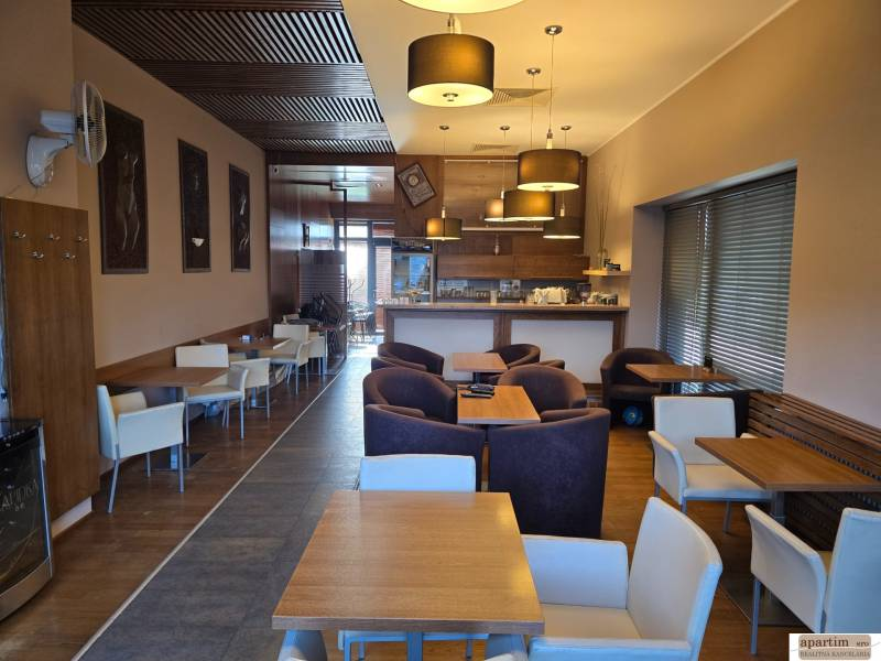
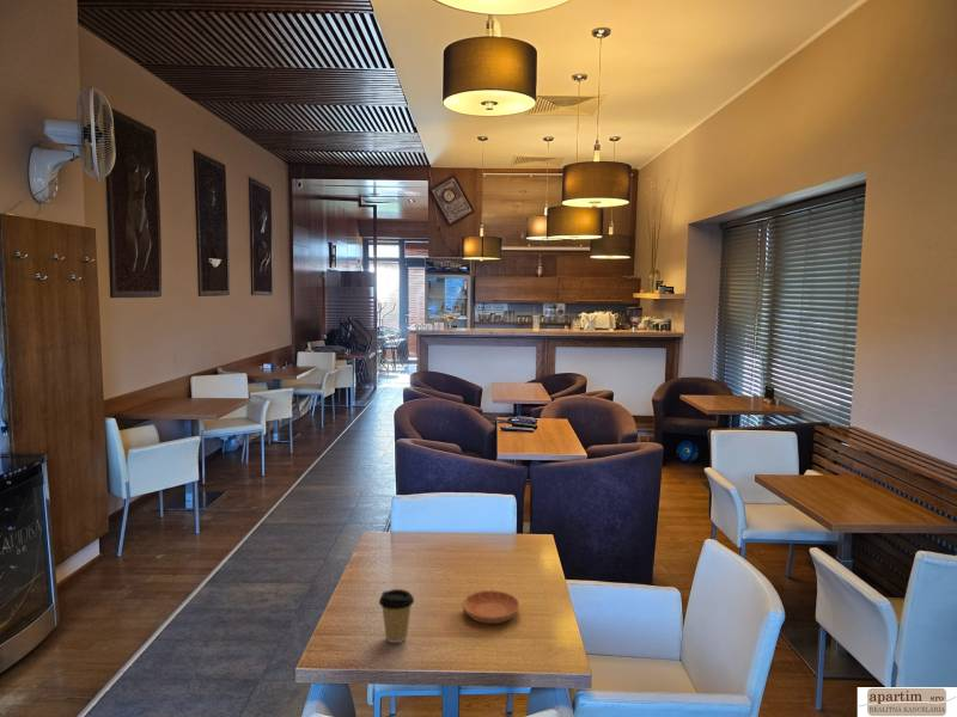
+ saucer (490, 607)
+ coffee cup (396, 615)
